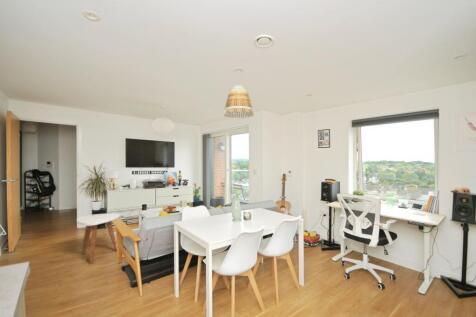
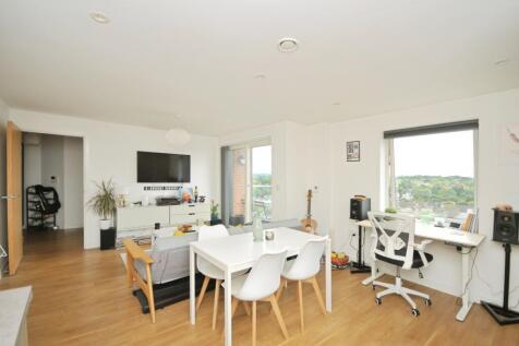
- lamp shade (239, 101)
- side table (95, 237)
